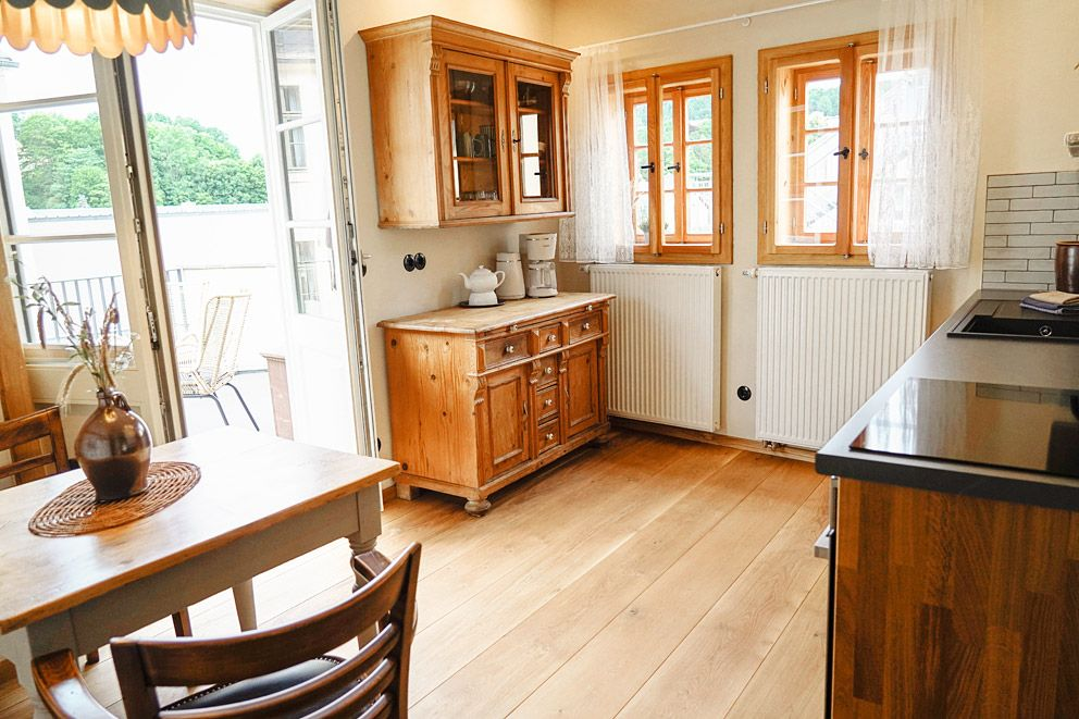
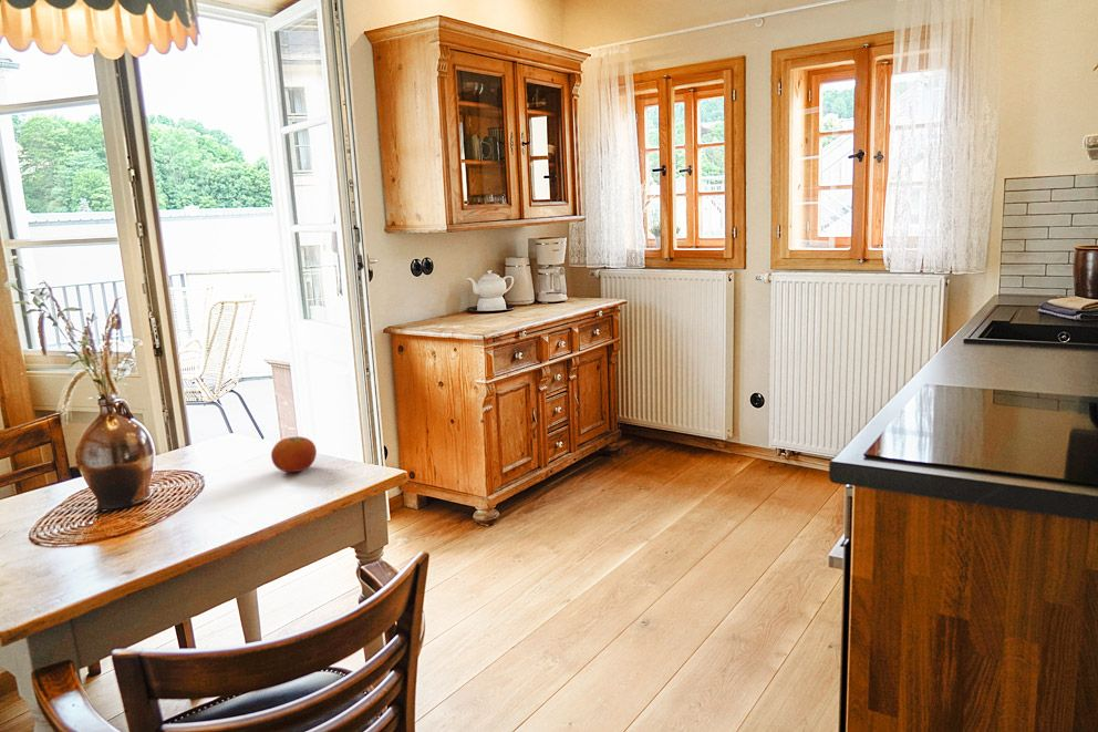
+ fruit (293, 454)
